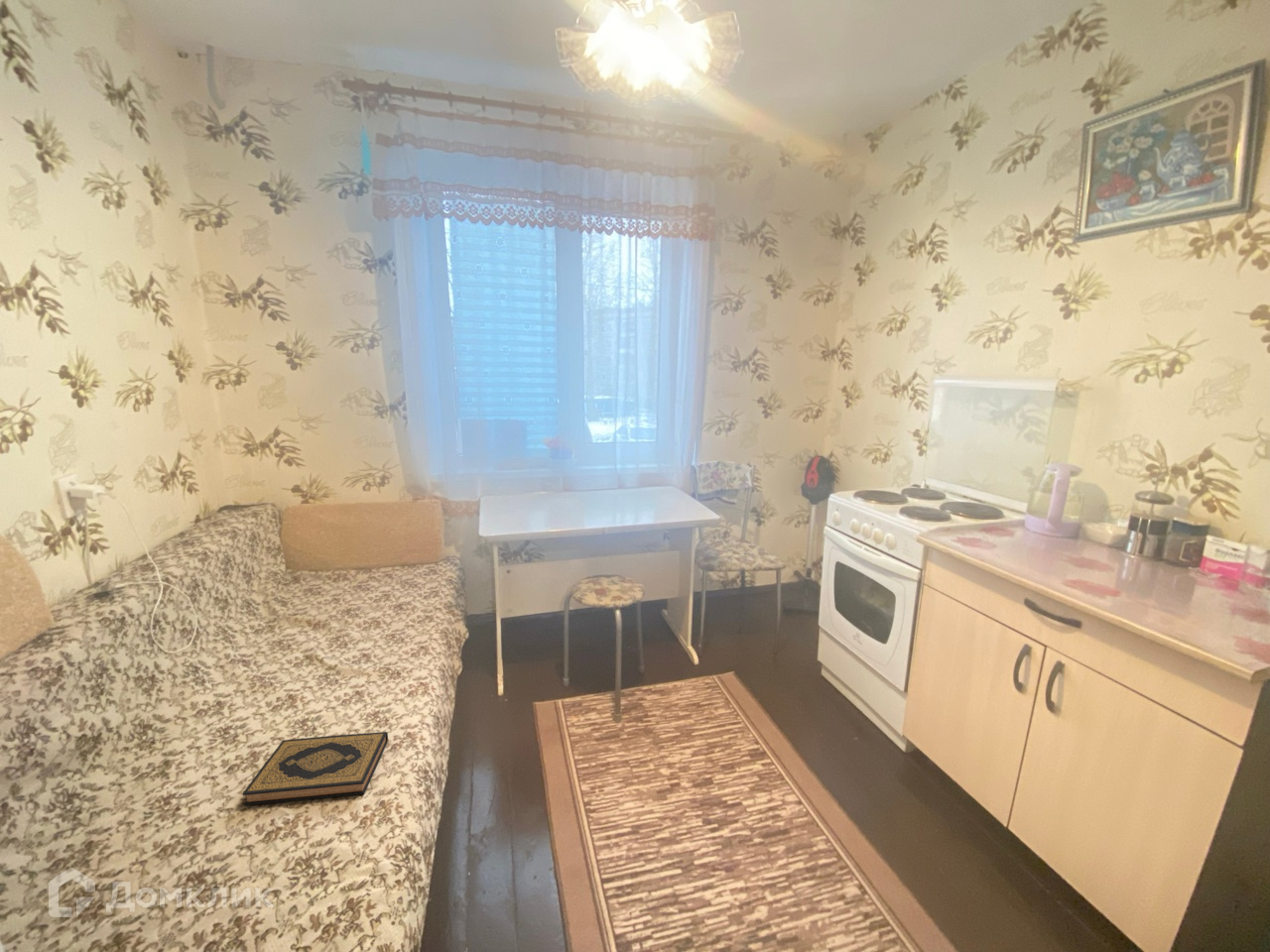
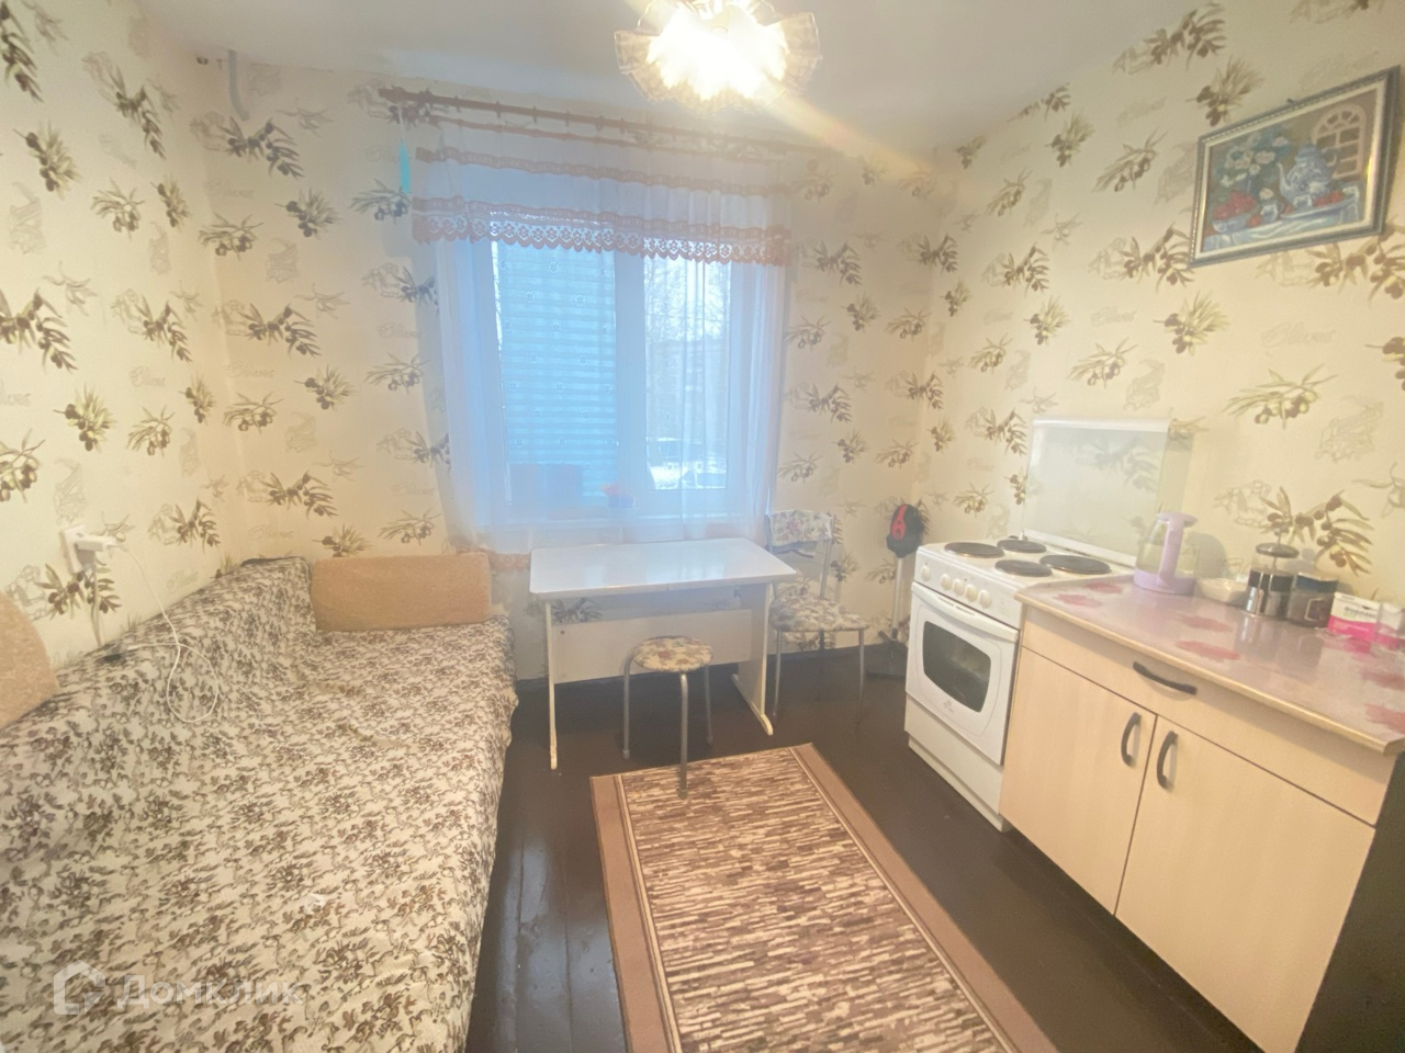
- hardback book (321, 765)
